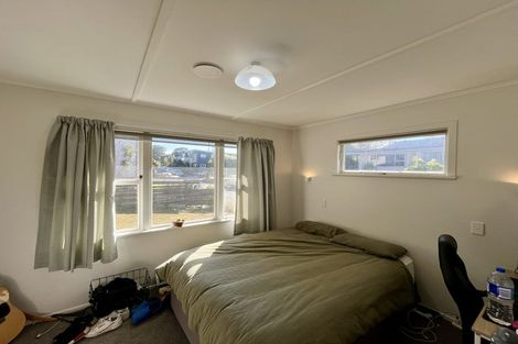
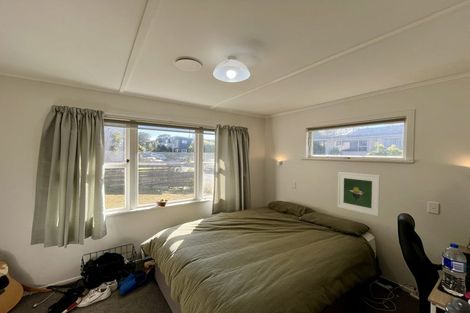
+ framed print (357, 192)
